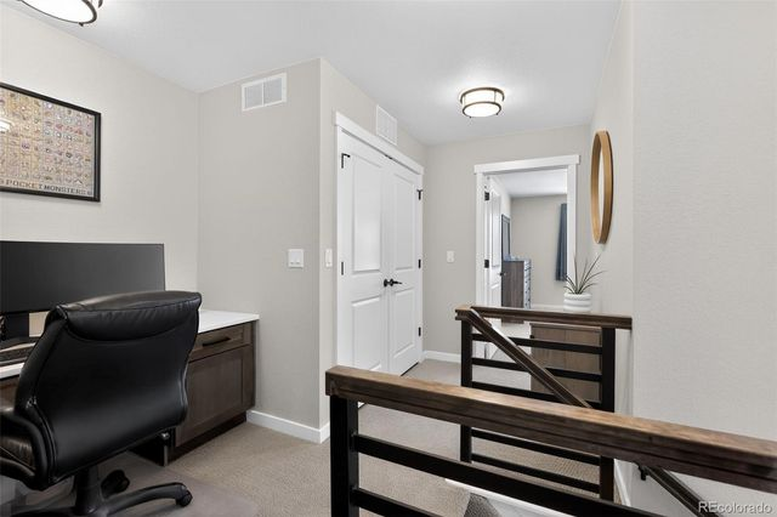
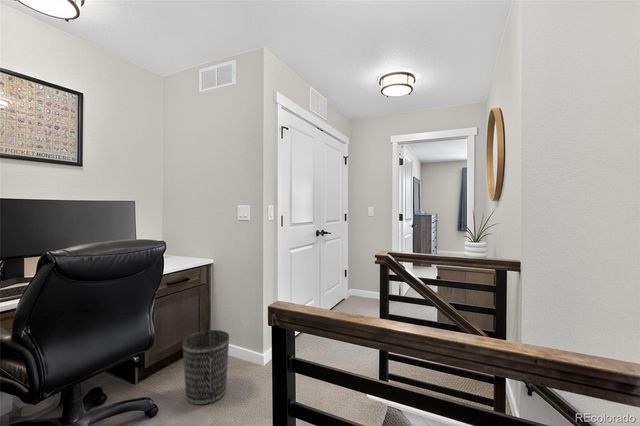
+ wastebasket (206, 365)
